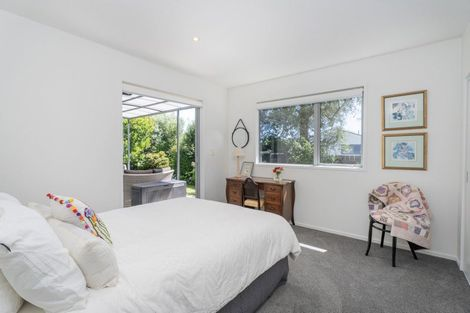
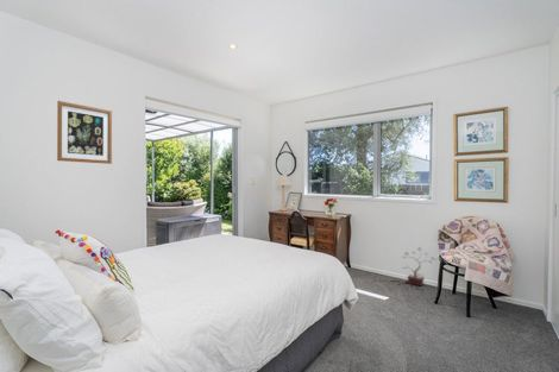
+ wall art (86, 134)
+ potted plant (419, 266)
